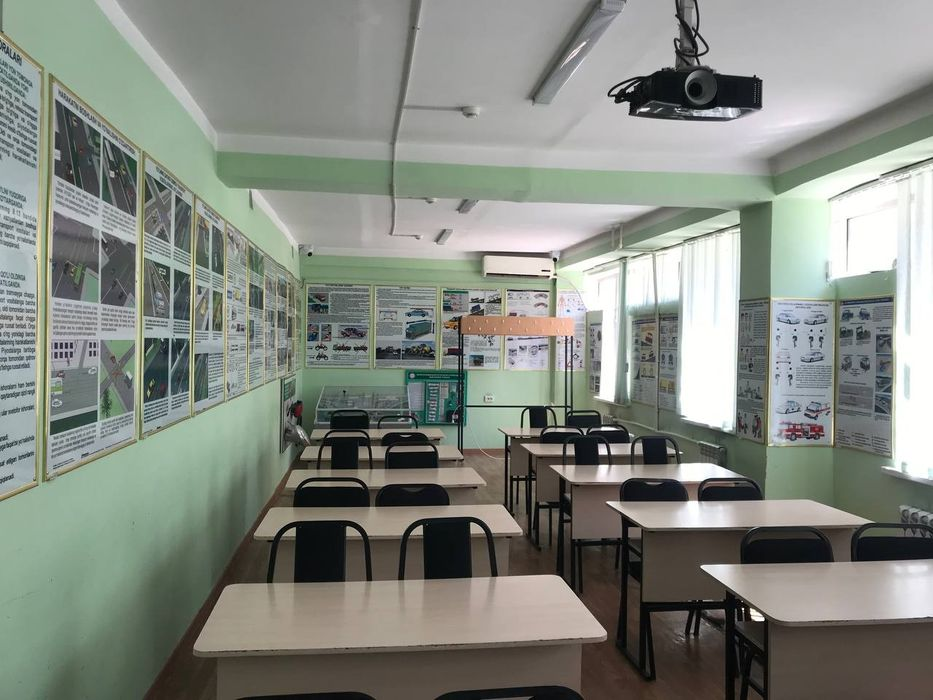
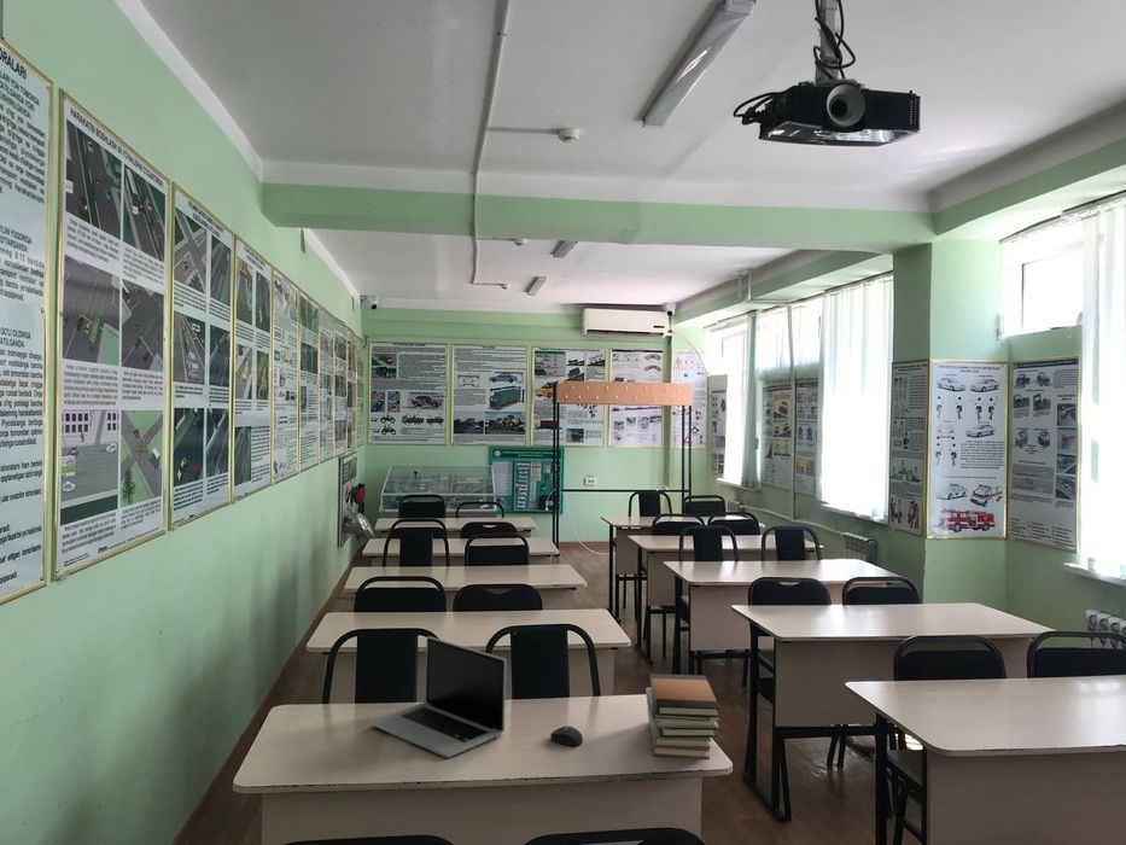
+ mouse (566, 734)
+ book stack (679, 713)
+ laptop (437, 692)
